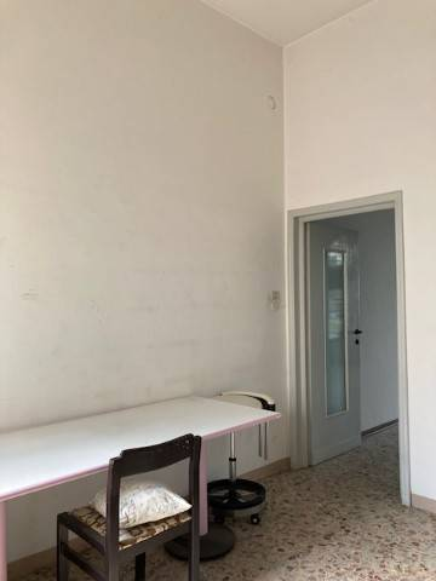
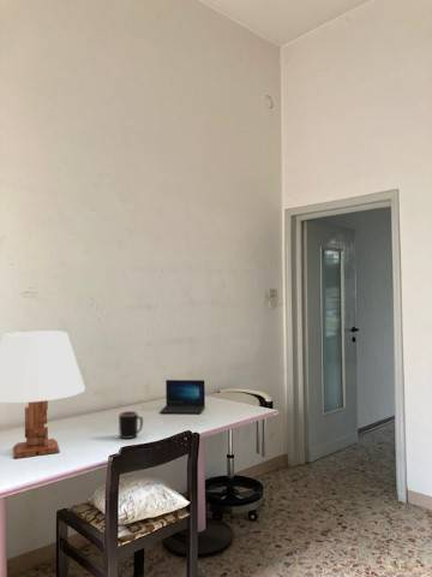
+ mug (131, 424)
+ laptop (182, 395)
+ table lamp (36, 391)
